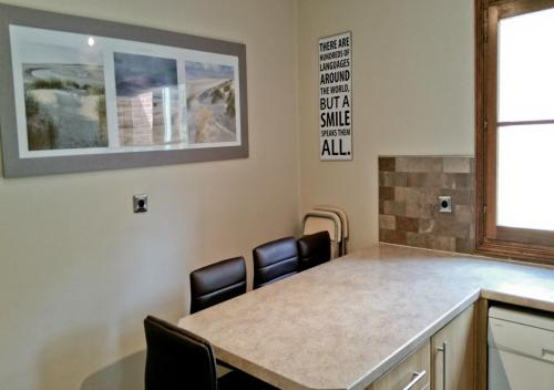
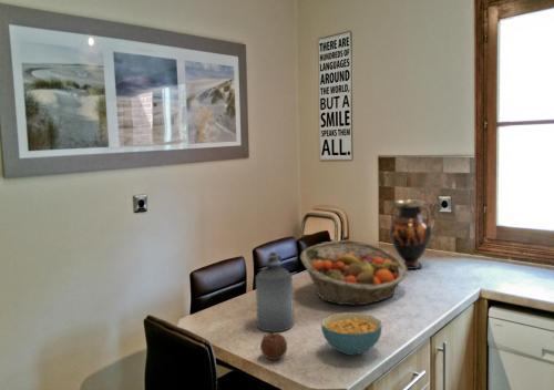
+ vase (410, 234)
+ apple (274, 345)
+ cereal bowl (351, 337)
+ bottle (274, 288)
+ fruit basket (353, 270)
